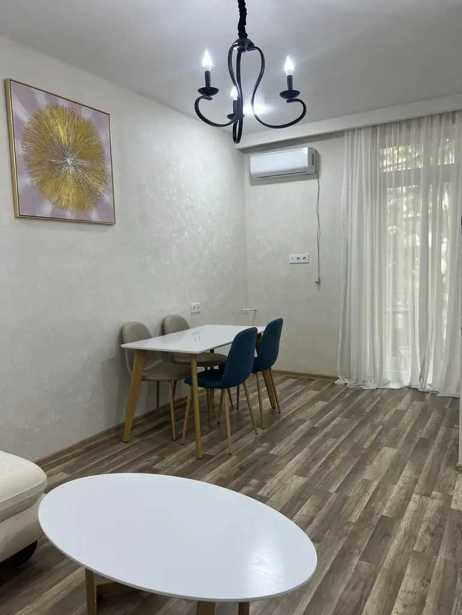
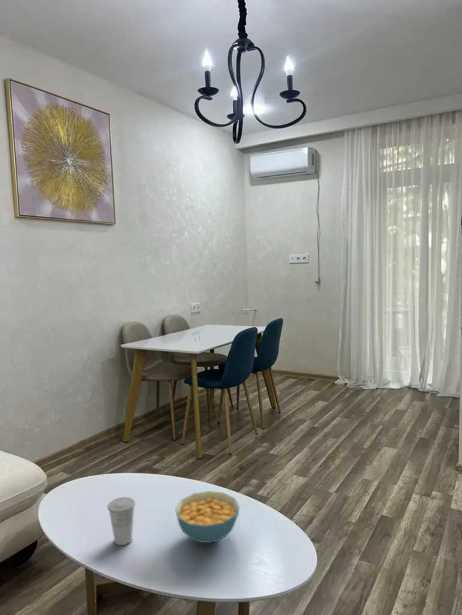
+ cup (122, 521)
+ cereal bowl (207, 522)
